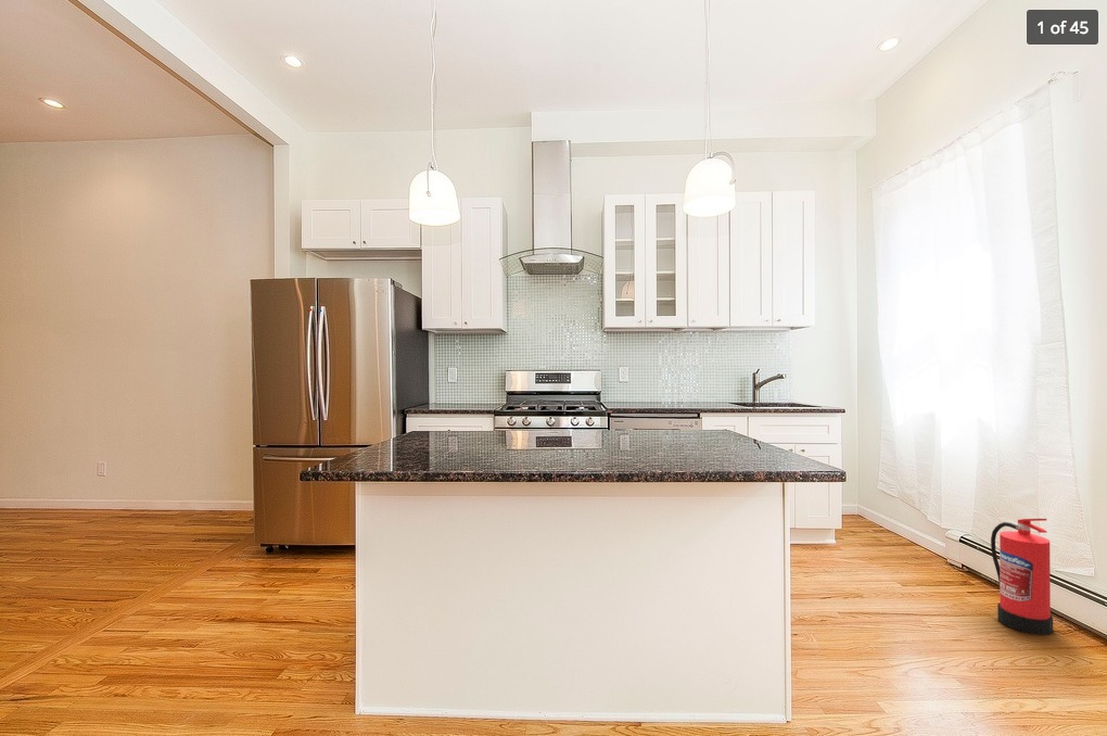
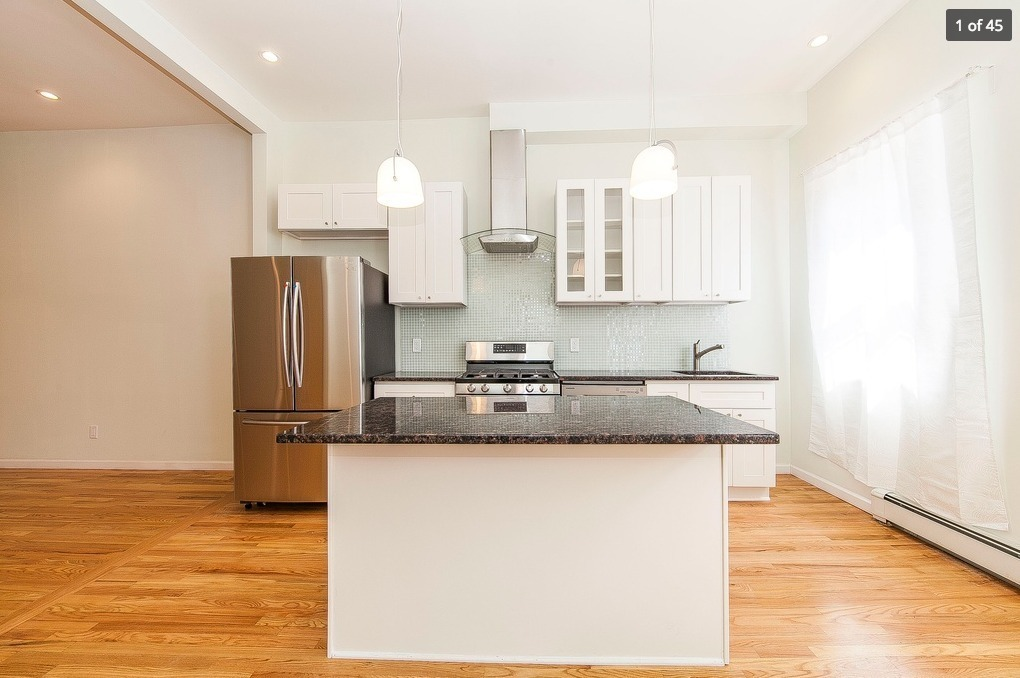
- fire extinguisher (1016, 563)
